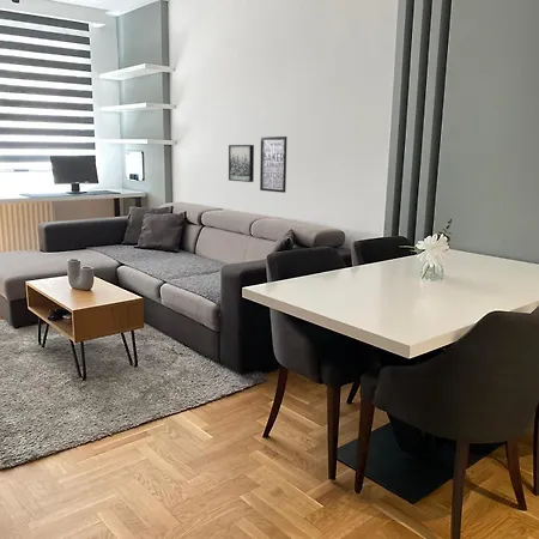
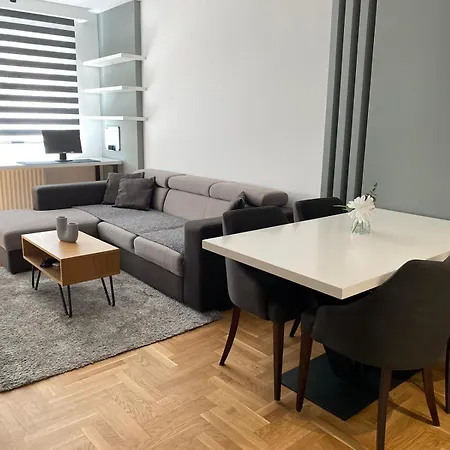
- wall art (272, 164)
- wall art (241, 163)
